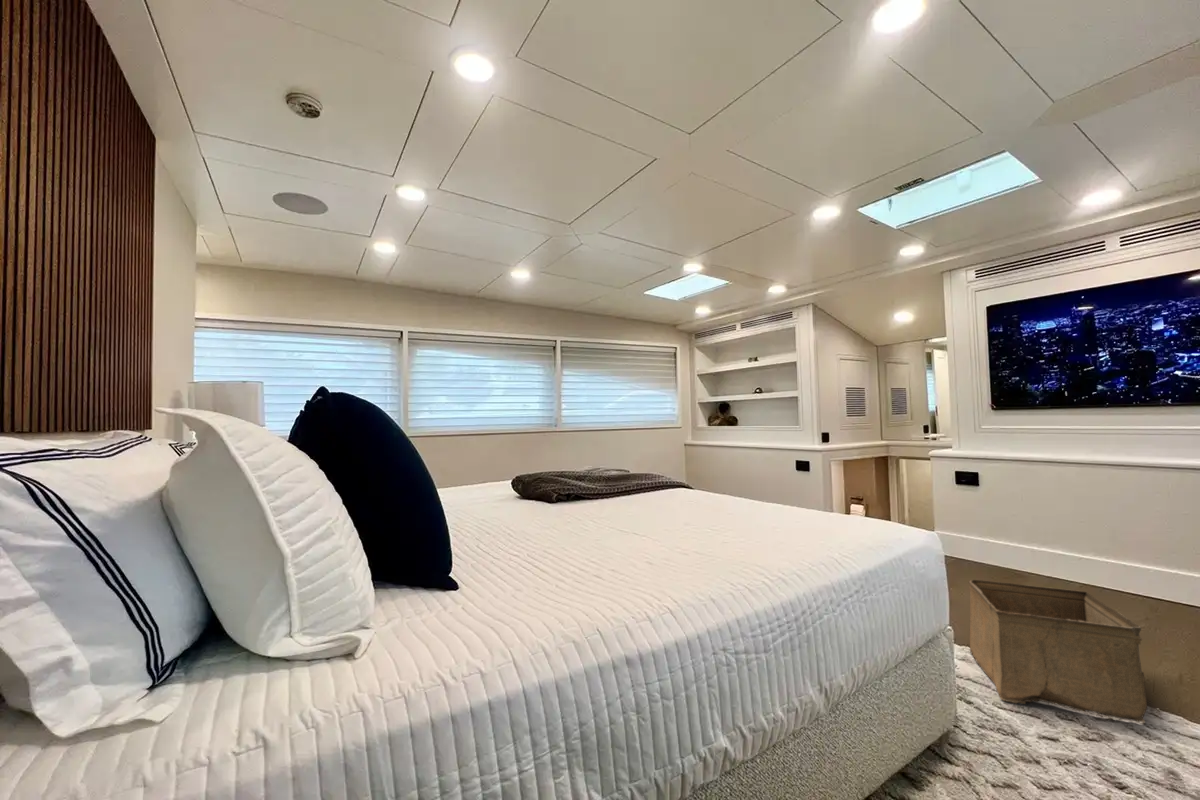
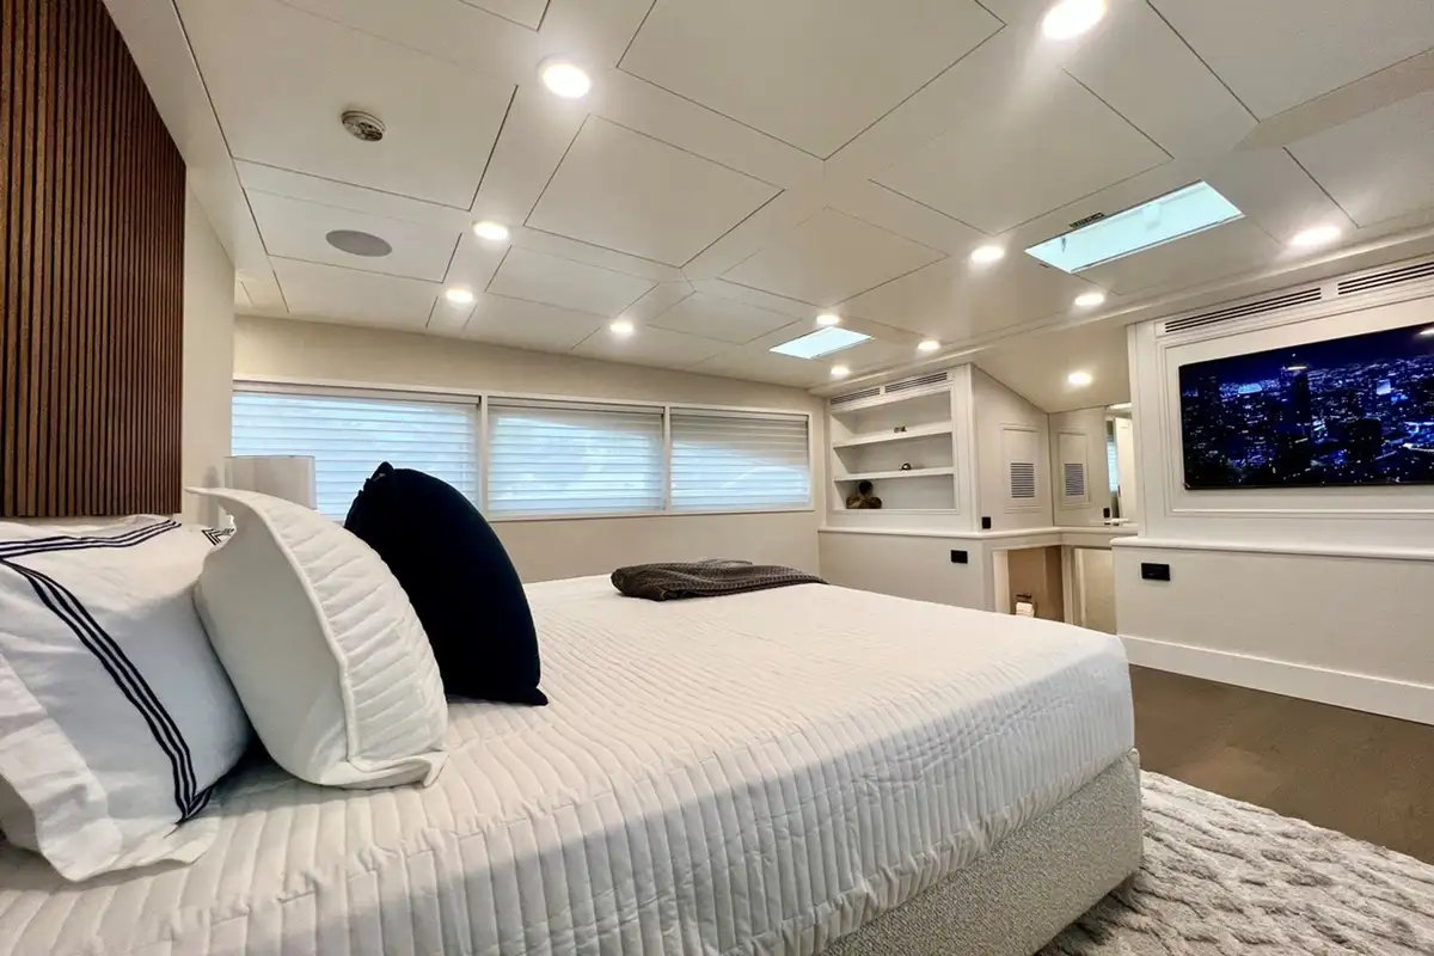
- storage bin (1045, 641)
